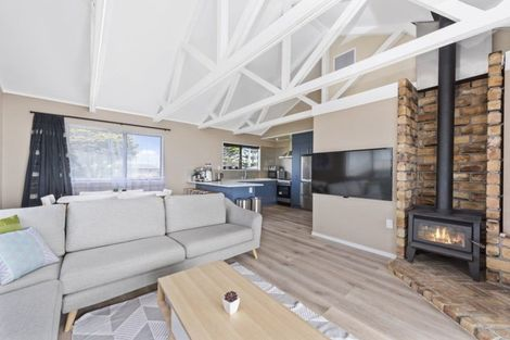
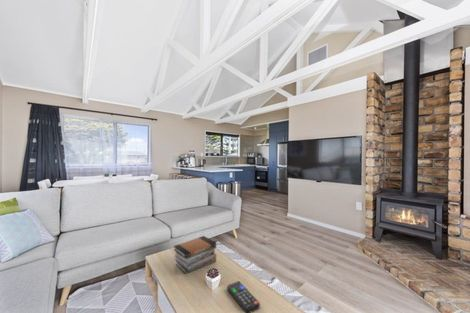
+ book stack (195, 253)
+ remote control (242, 295)
